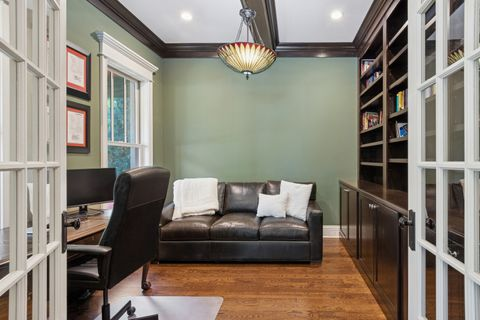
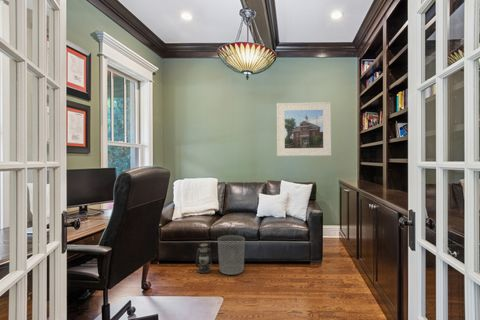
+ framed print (303, 129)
+ lantern (204, 256)
+ waste bin (231, 254)
